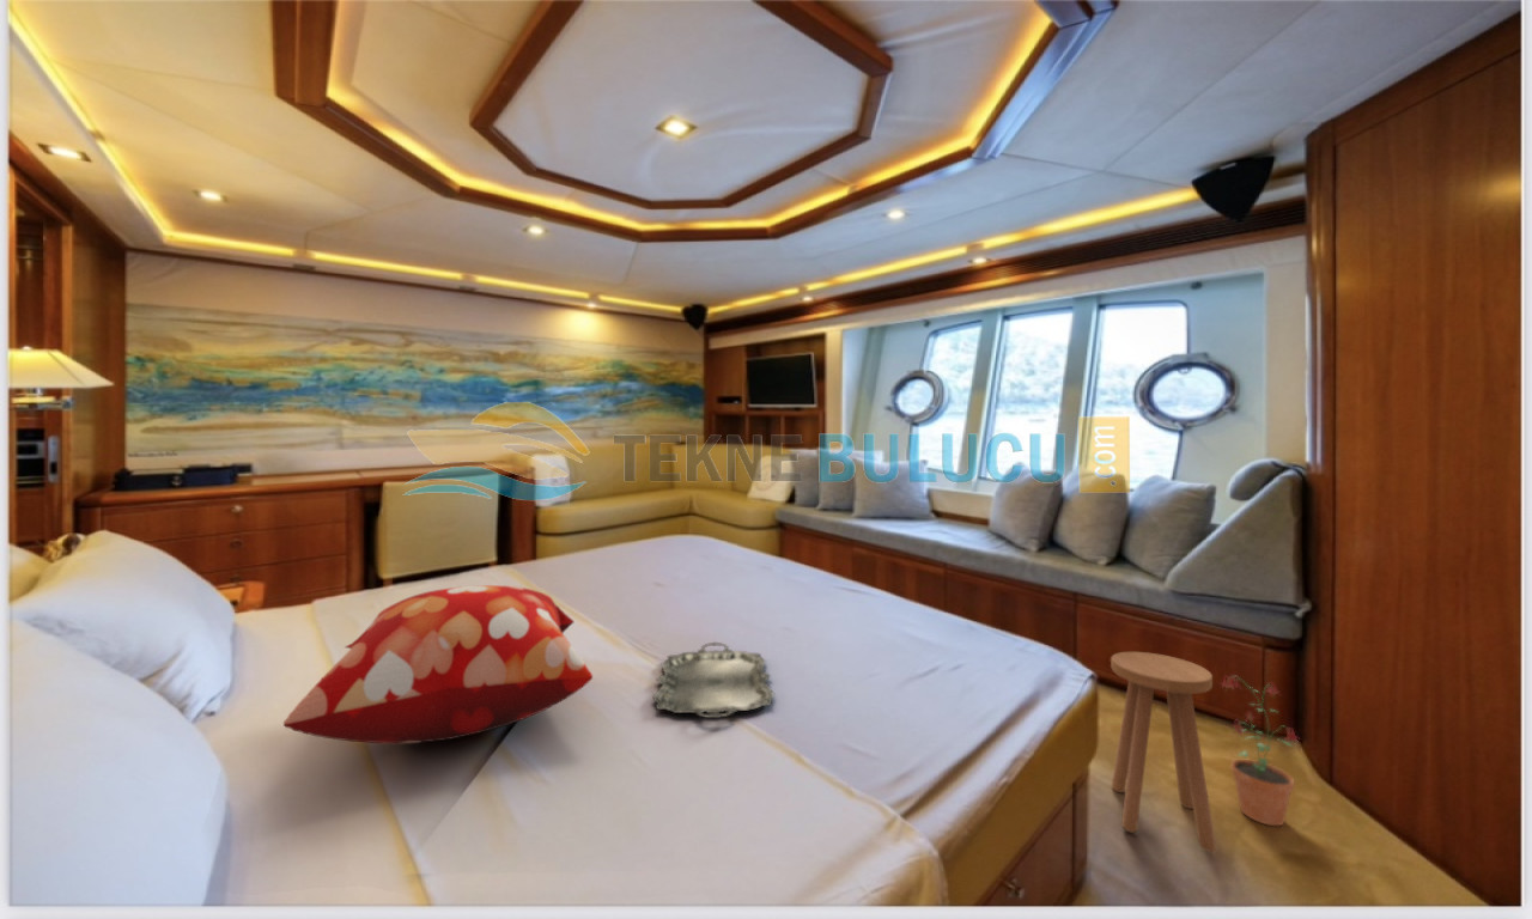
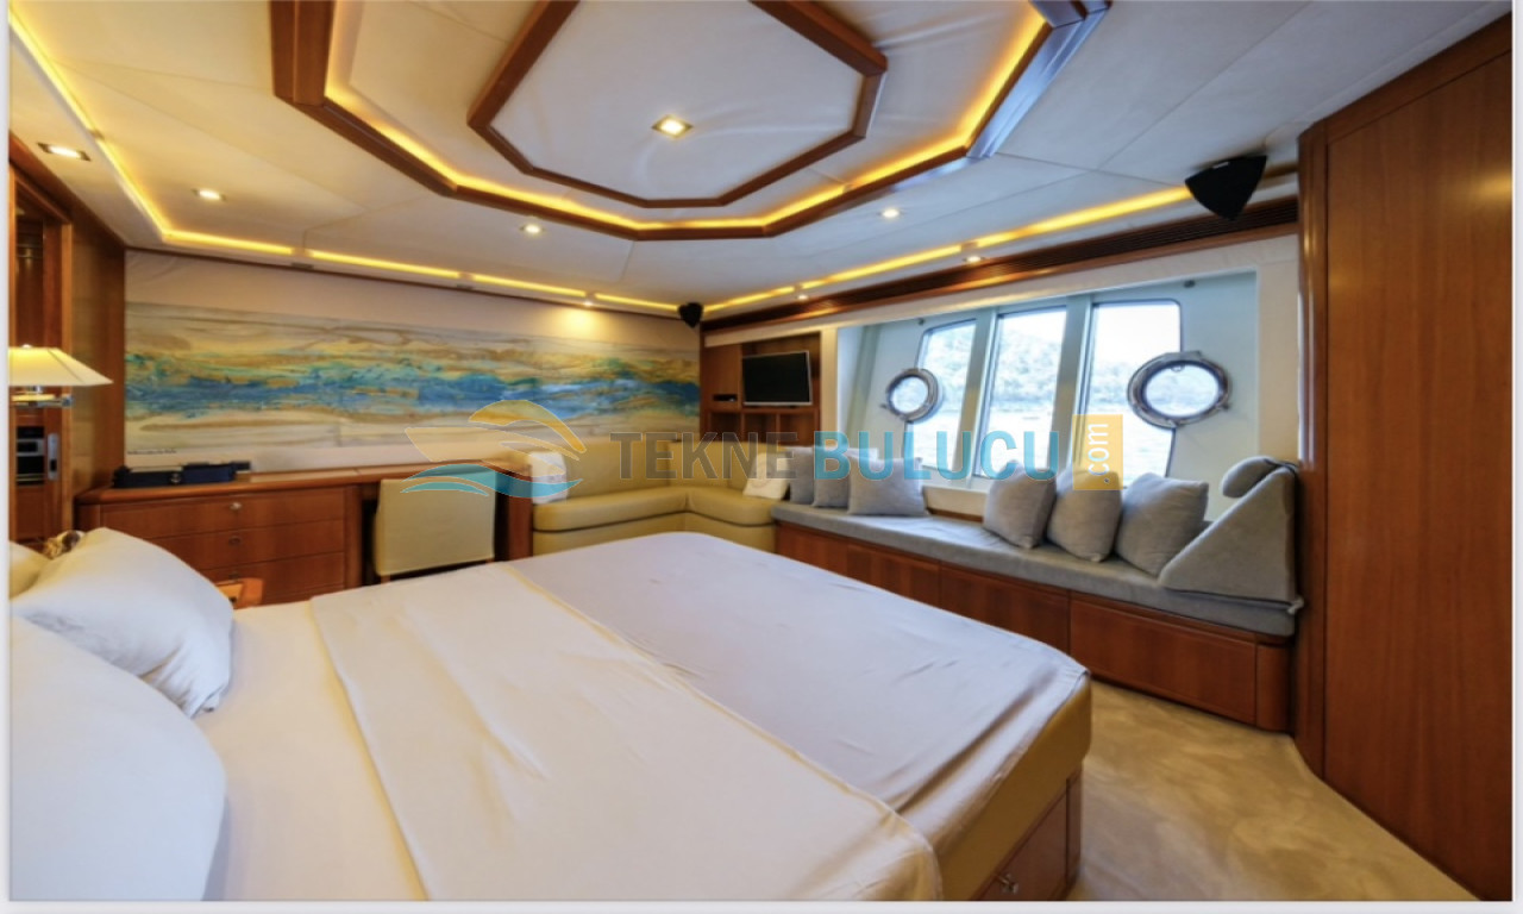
- stool (1147, 741)
- potted plant (1262, 749)
- decorative pillow (460, 659)
- serving tray (713, 677)
